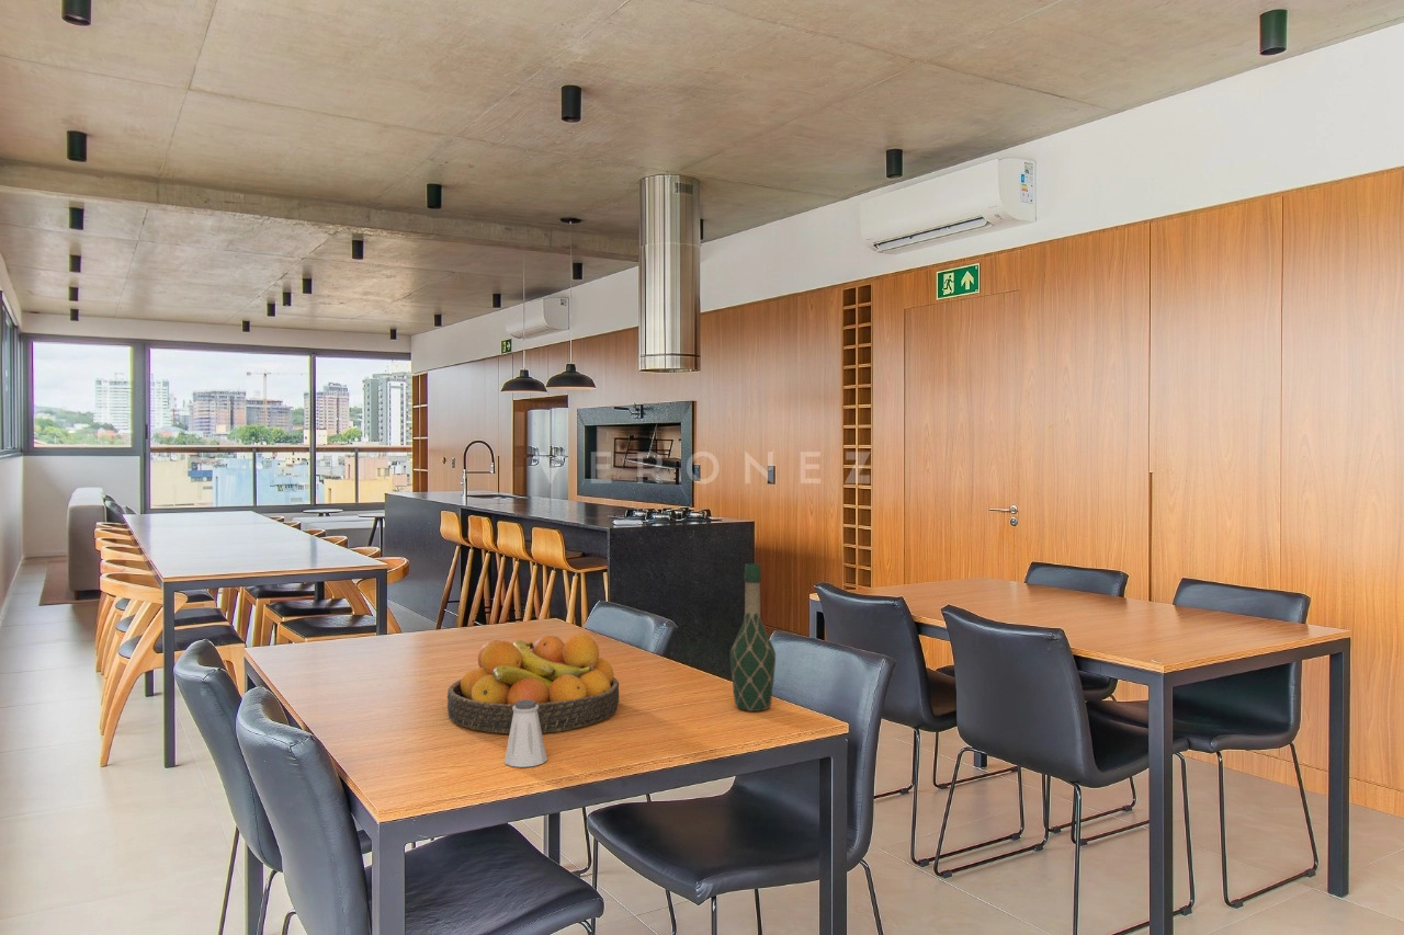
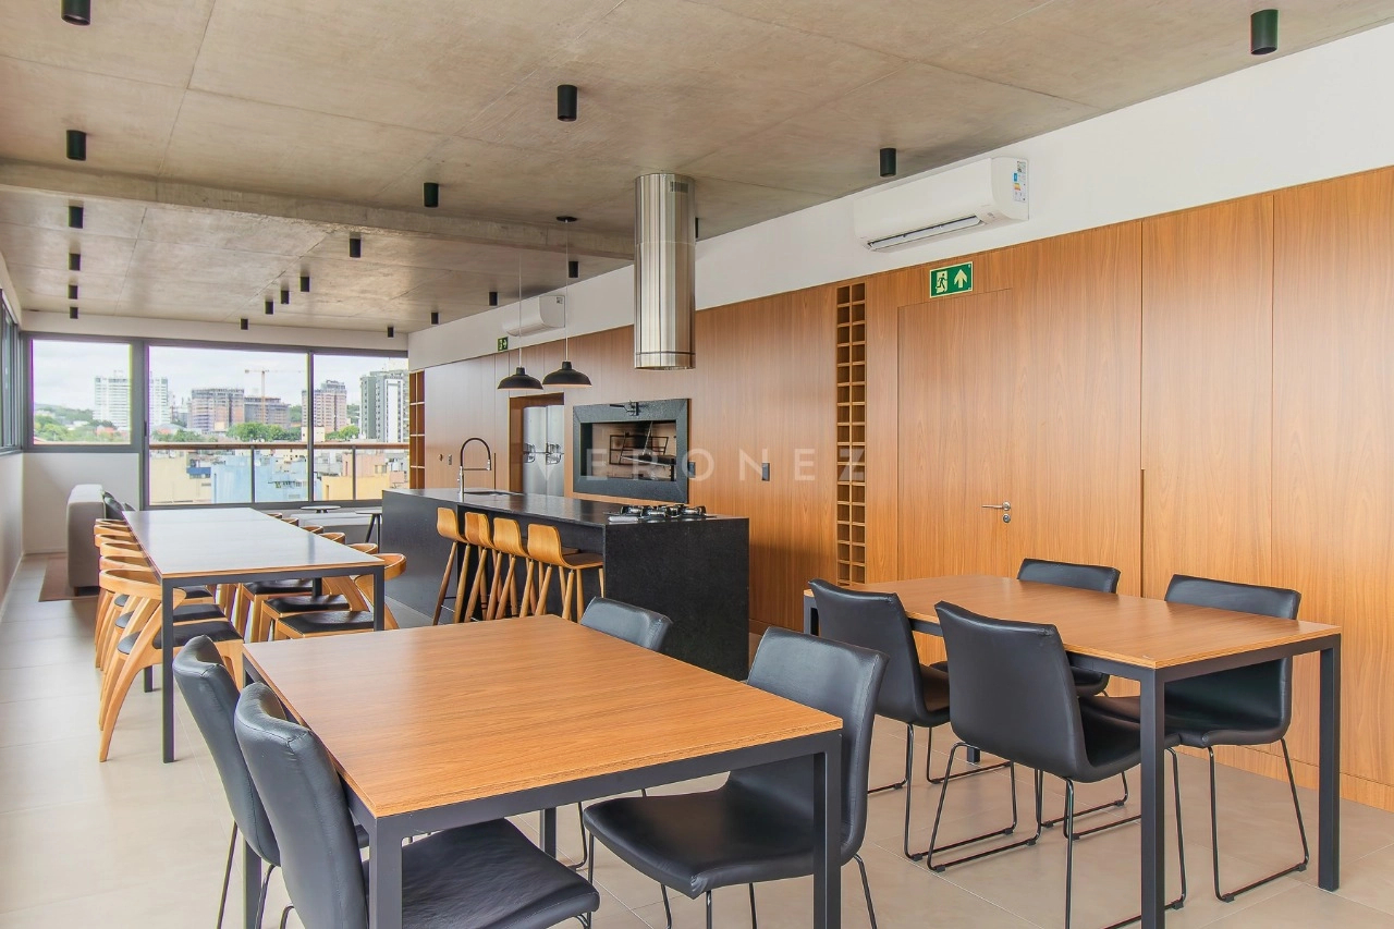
- fruit bowl (534, 673)
- saltshaker (525, 731)
- wine bottle (752, 636)
